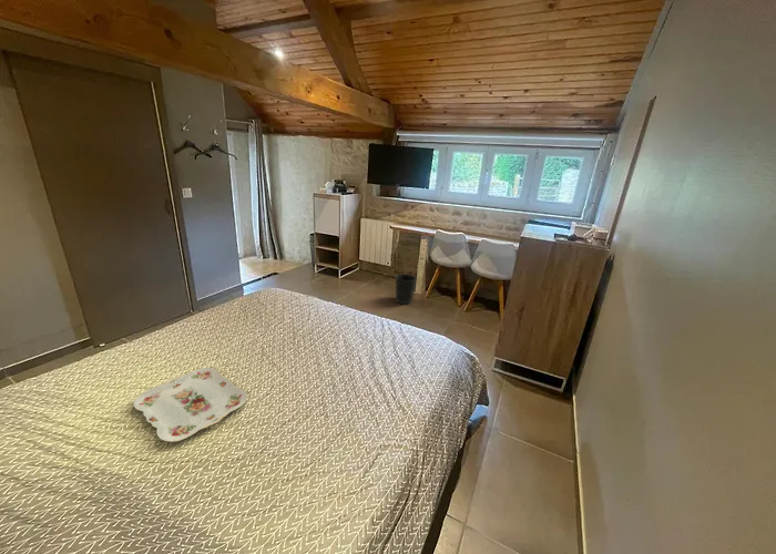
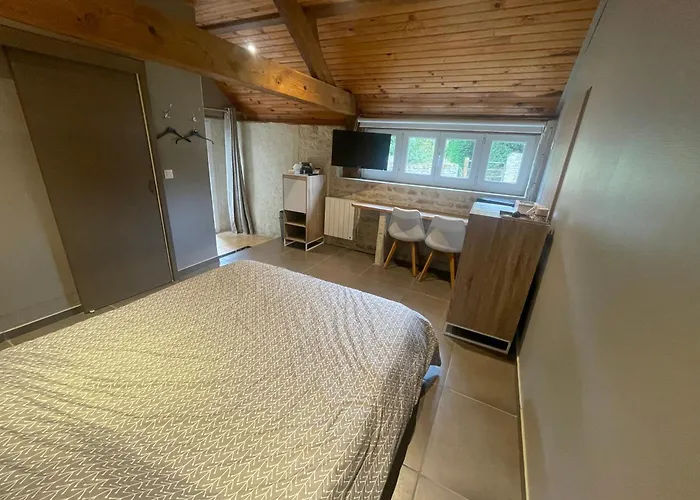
- wastebasket (405, 289)
- serving tray (192, 399)
